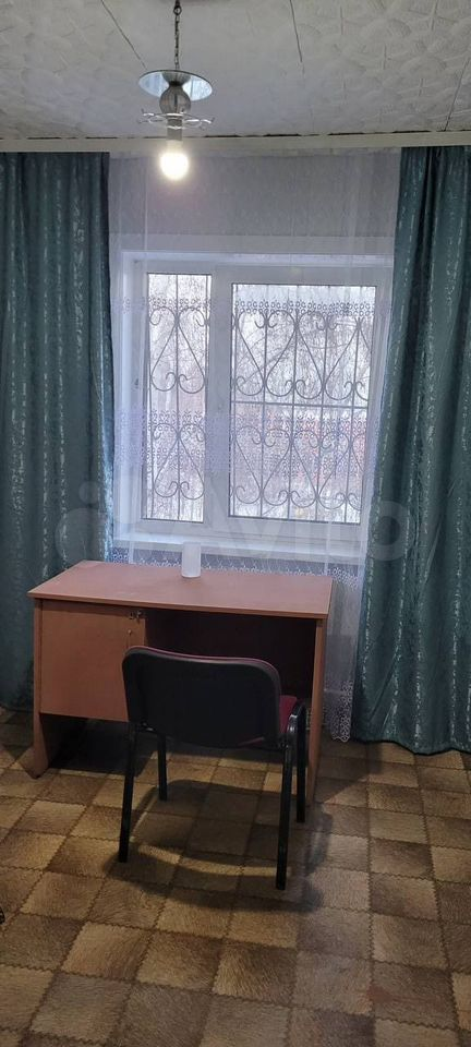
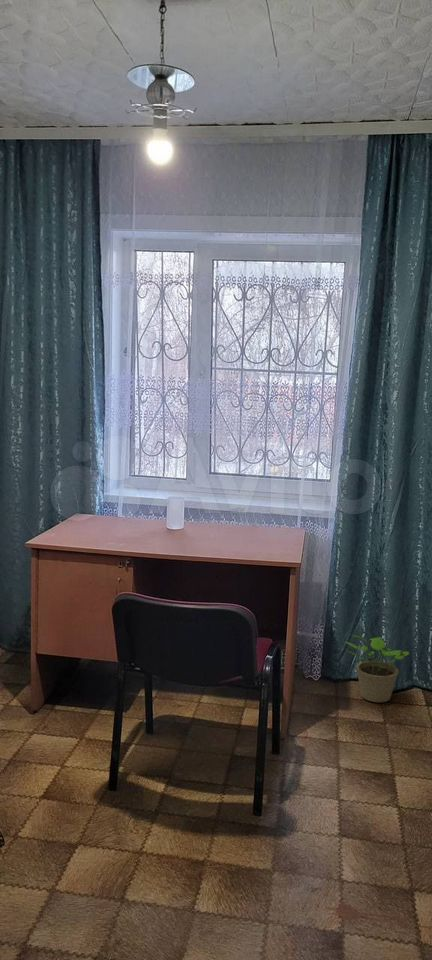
+ potted plant (374, 662)
